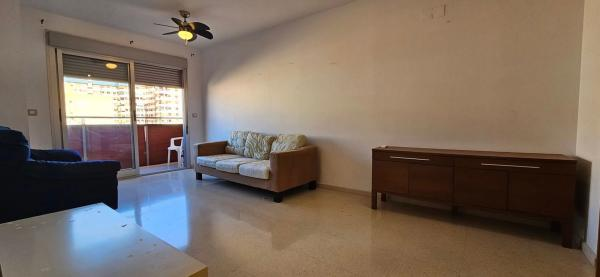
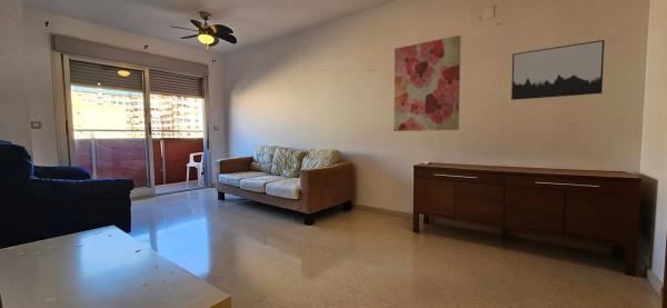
+ wall art (425, 87)
+ wall art (554, 72)
